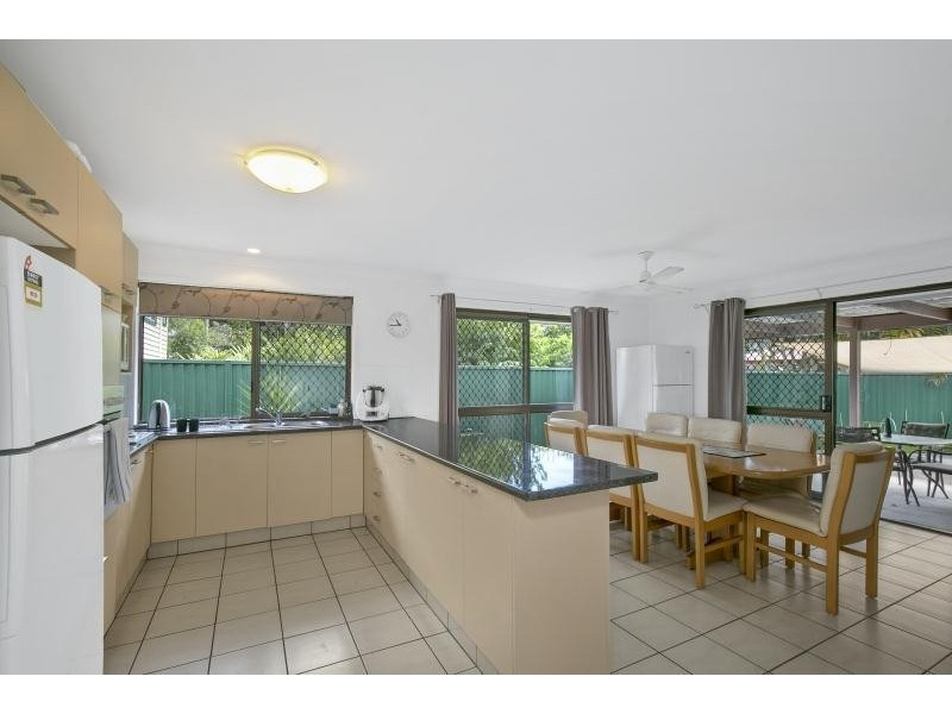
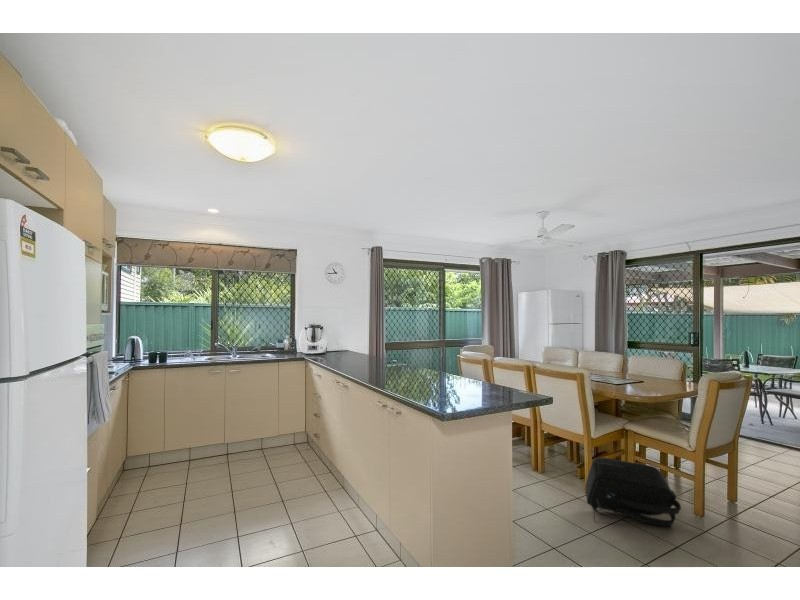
+ backpack (630, 490)
